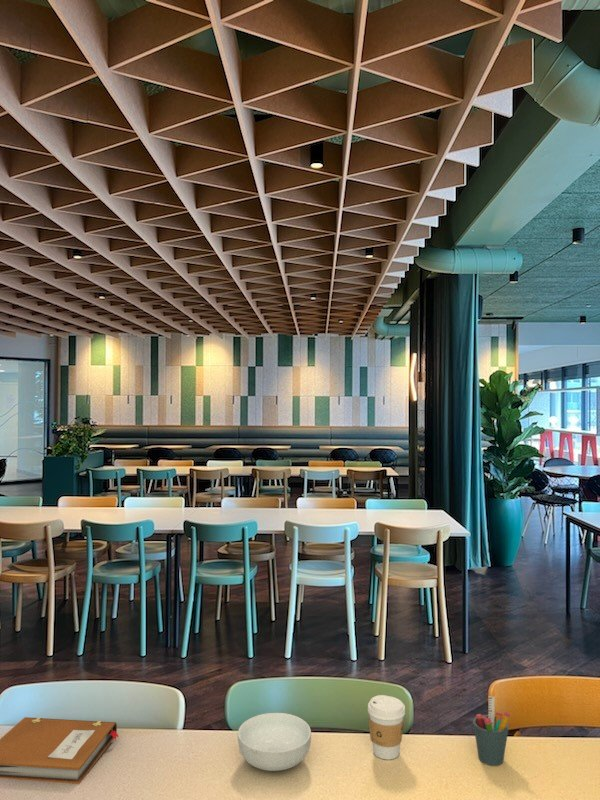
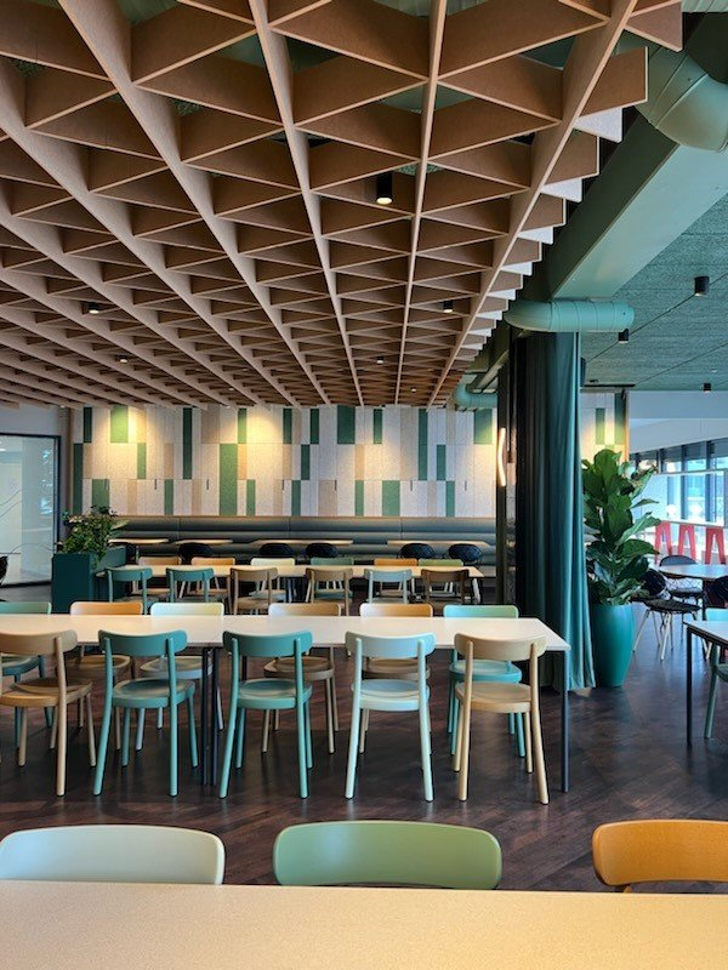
- cereal bowl (274, 745)
- pen holder (491, 731)
- notebook (53, 747)
- coffee cup (386, 726)
